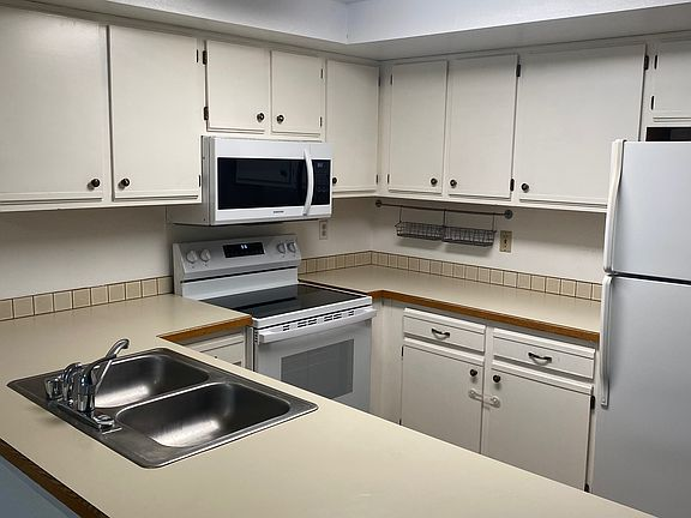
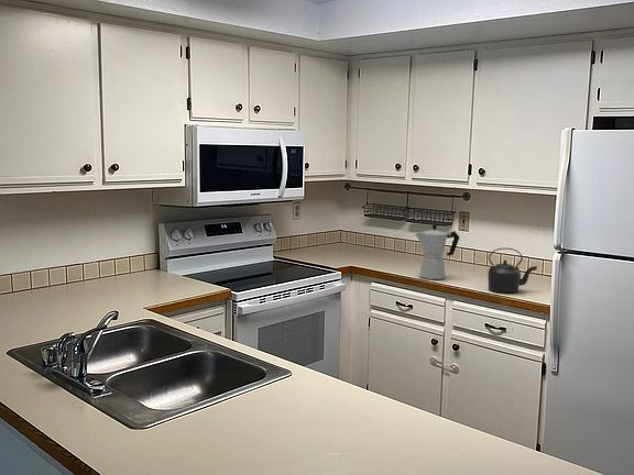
+ moka pot (436, 251)
+ kettle (512, 268)
